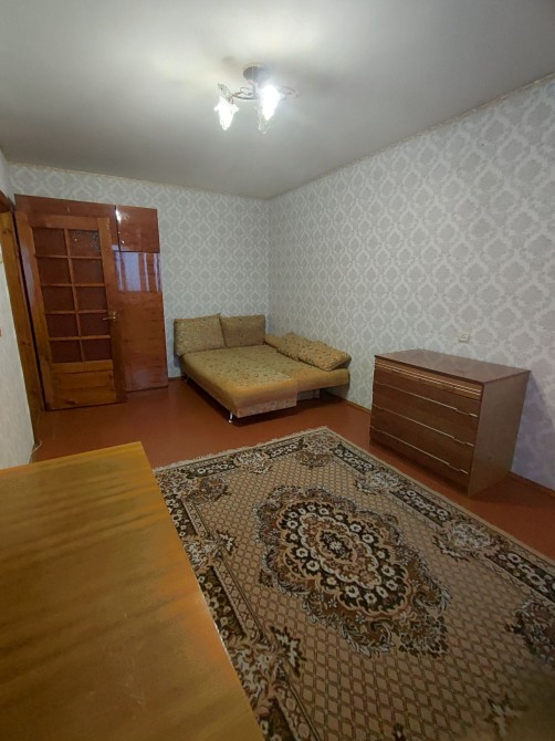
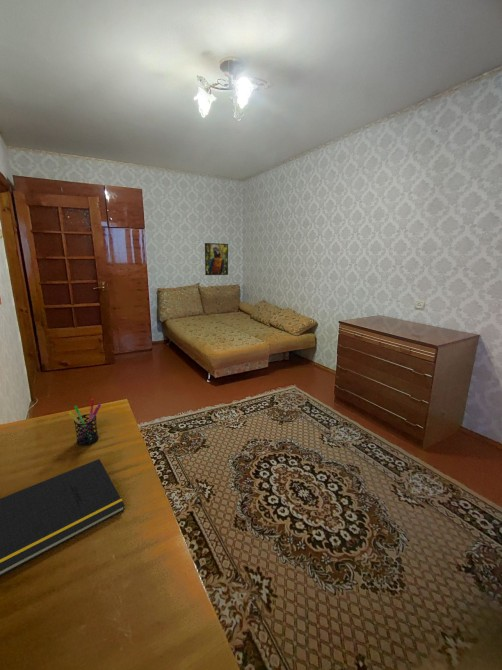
+ notepad (56, 507)
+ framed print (216, 259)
+ pen holder (85, 420)
